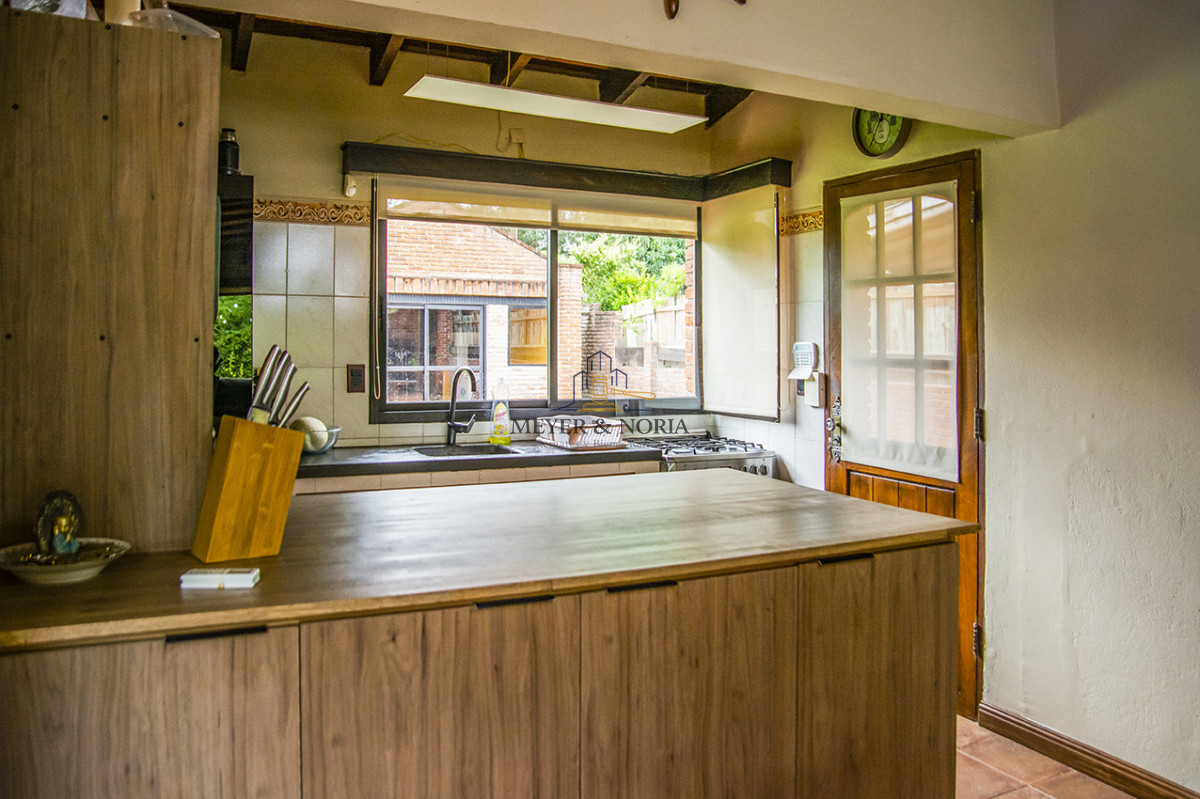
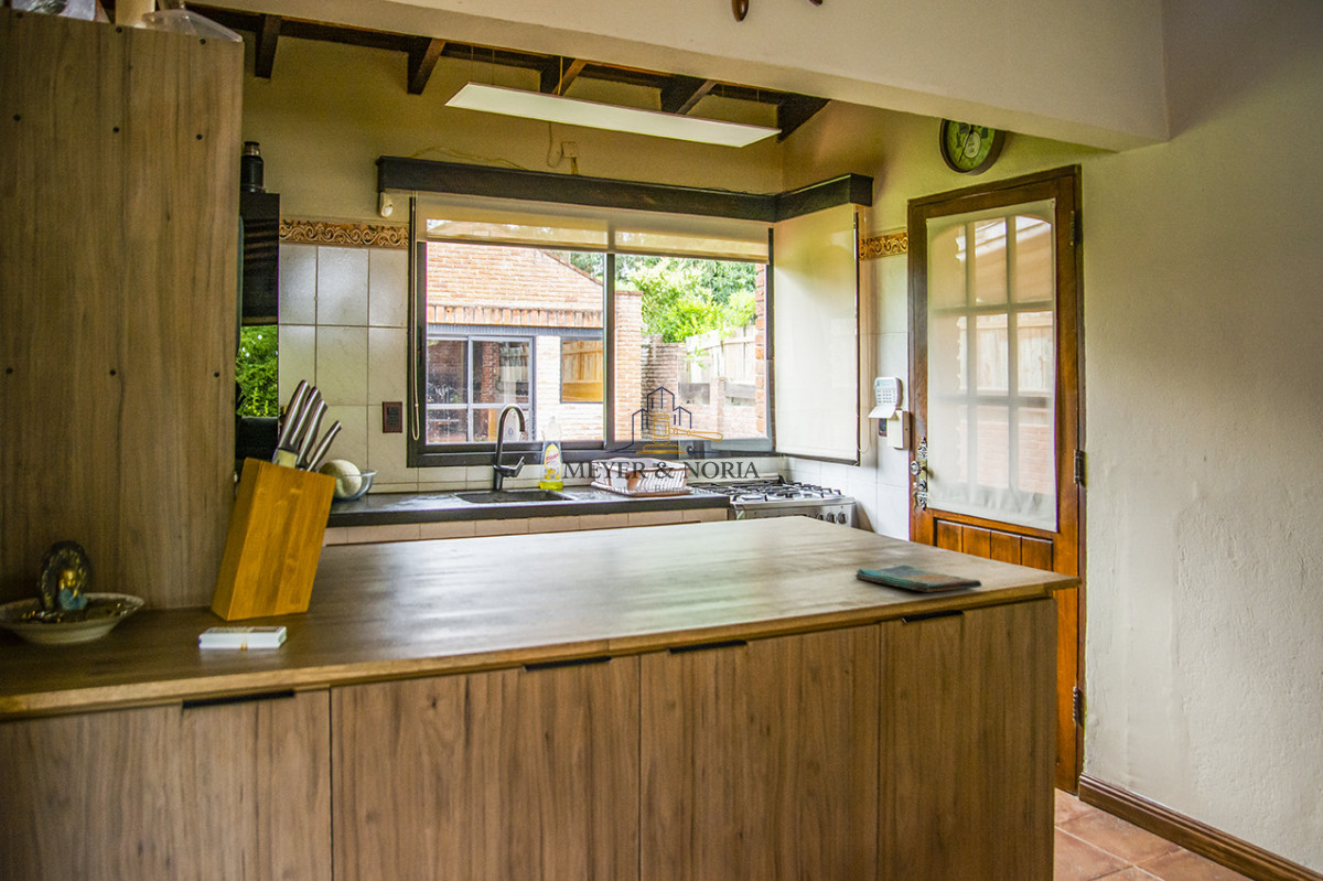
+ dish towel (916, 578)
